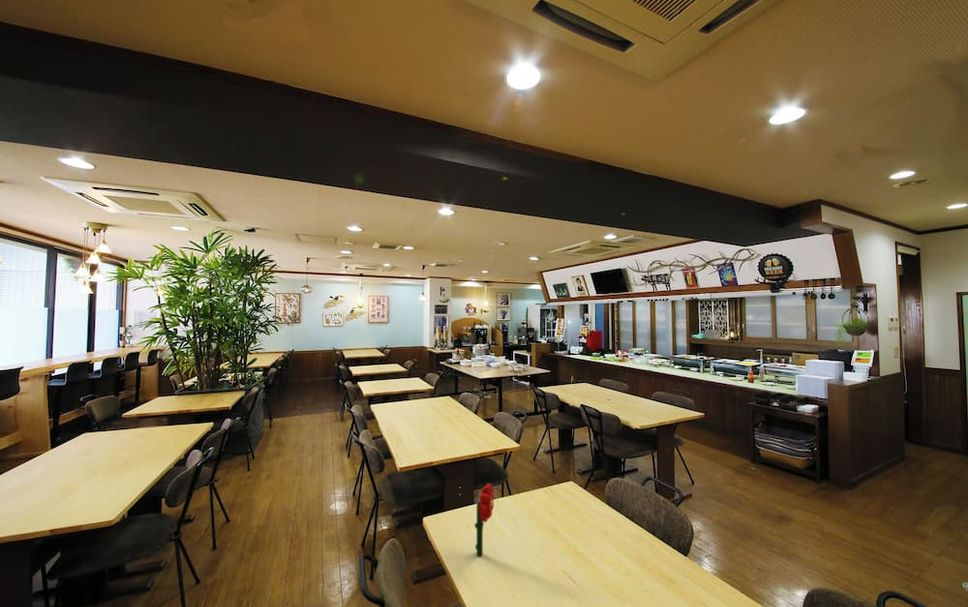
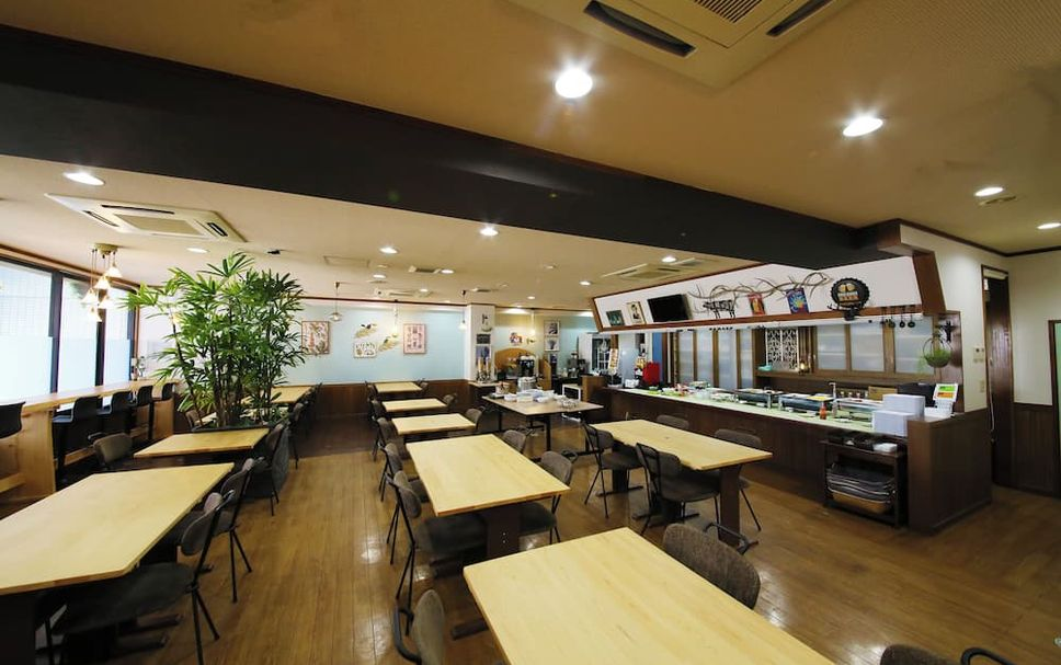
- flower (484, 520)
